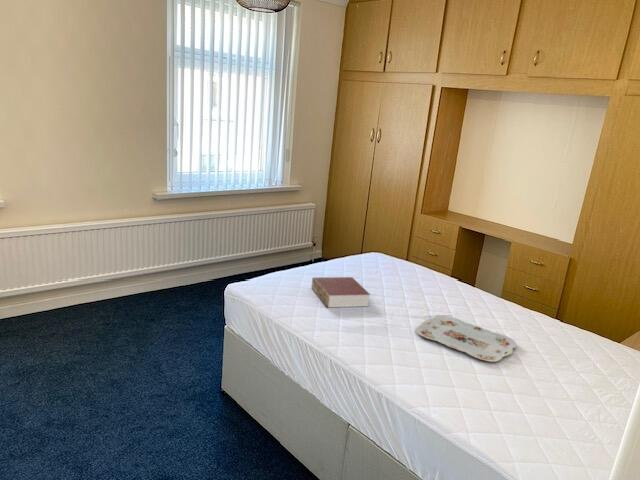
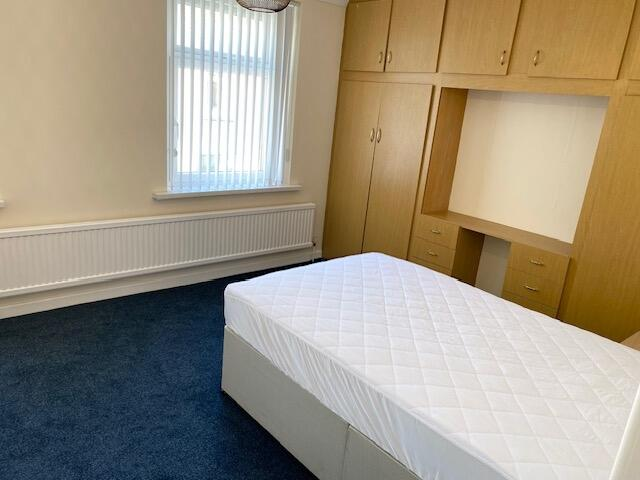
- book (339, 291)
- serving tray (465, 337)
